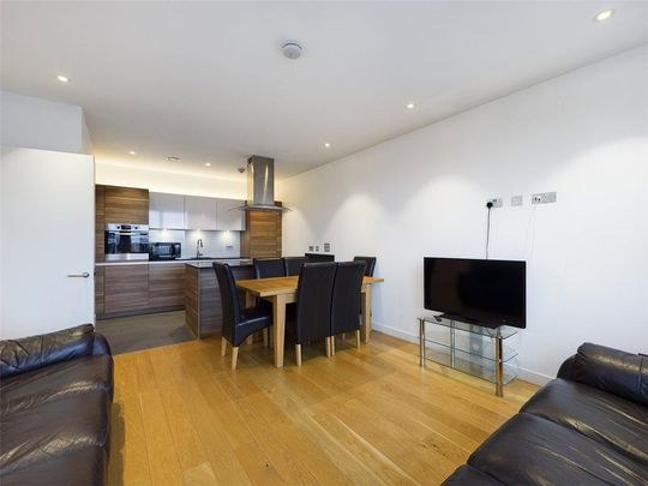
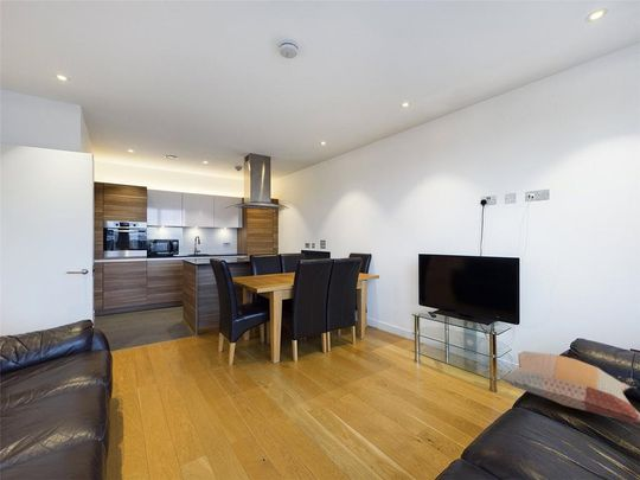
+ decorative pillow (568, 379)
